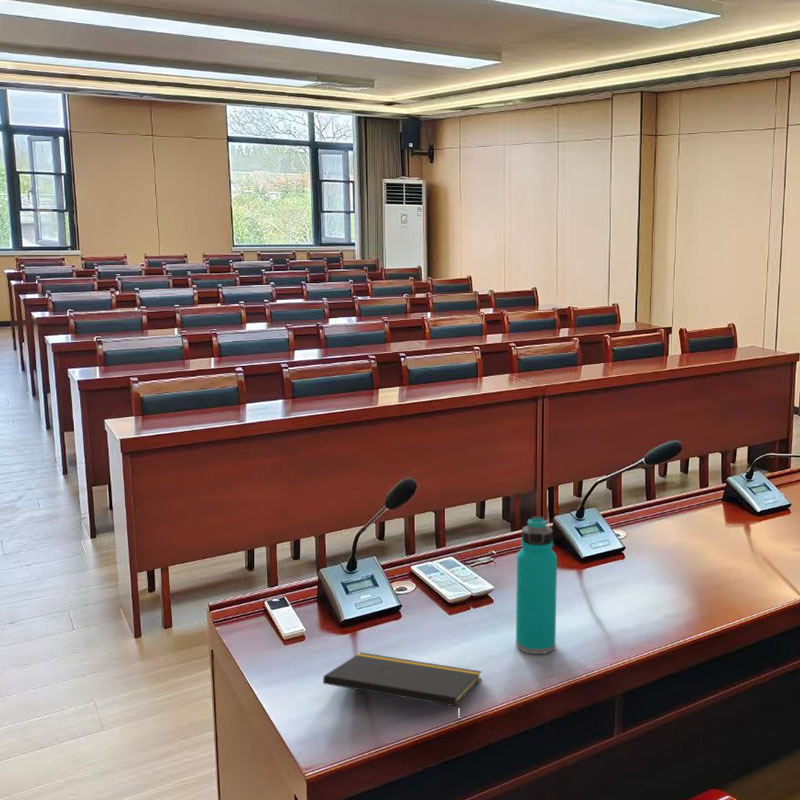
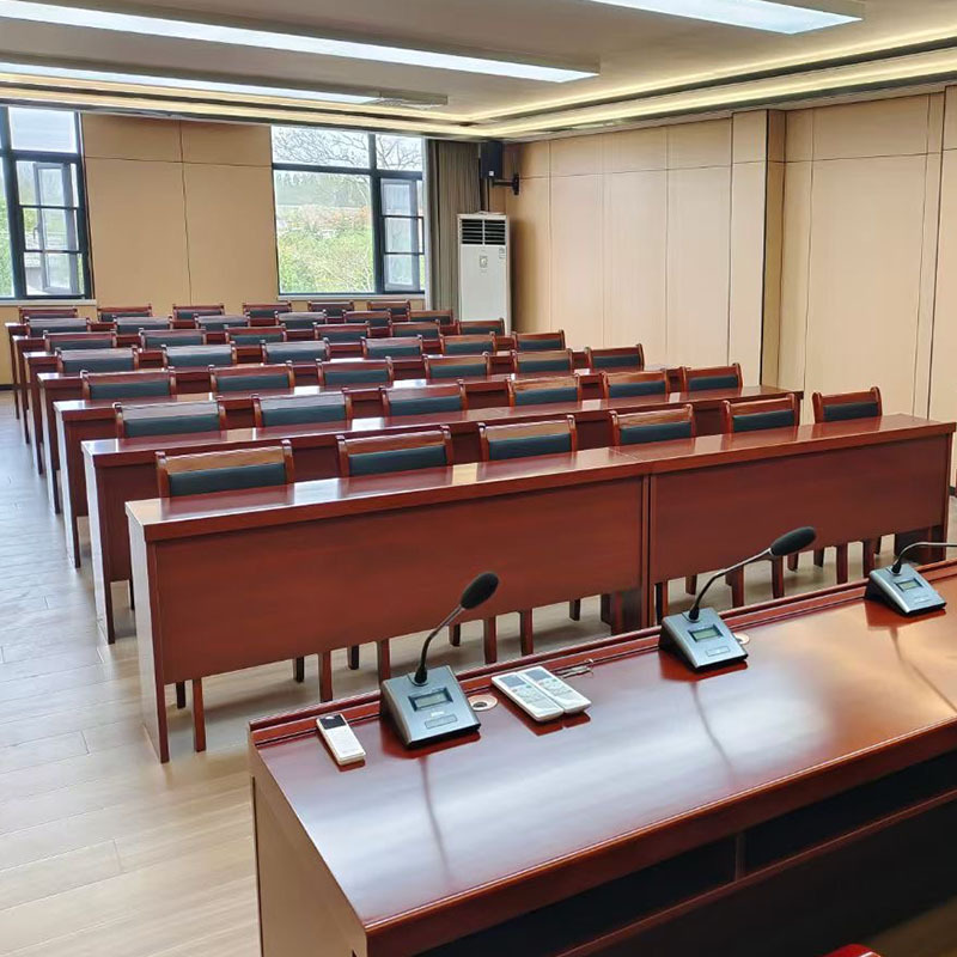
- notepad (404, 677)
- water bottle (536, 582)
